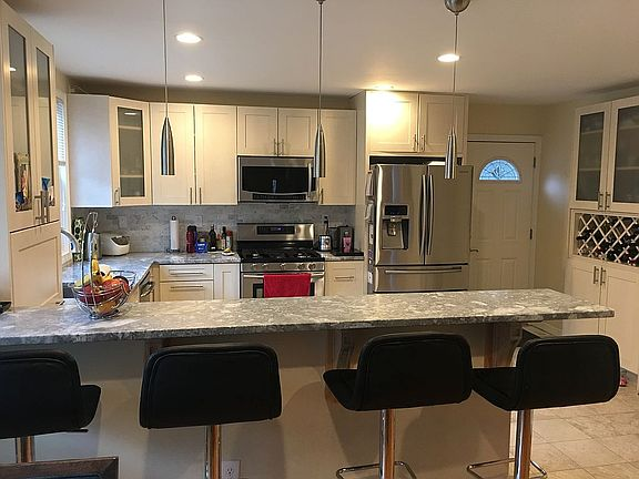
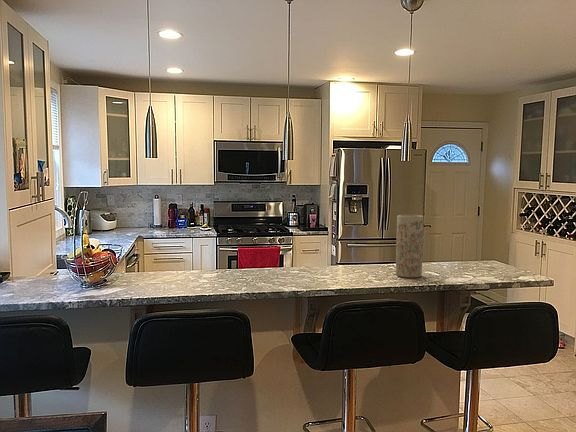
+ vase (409, 245)
